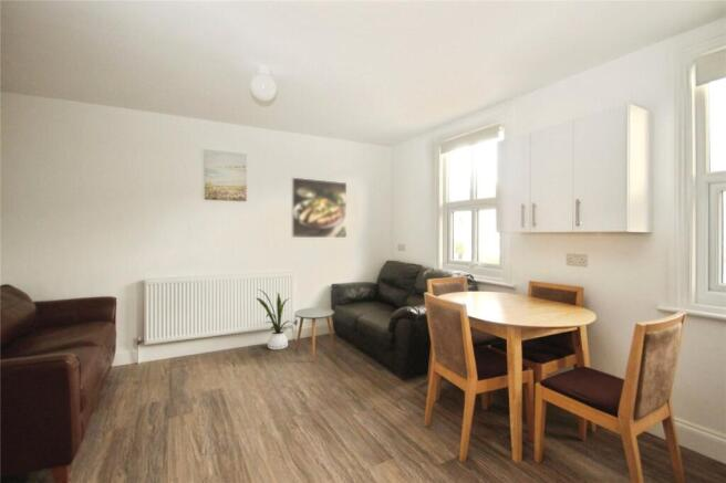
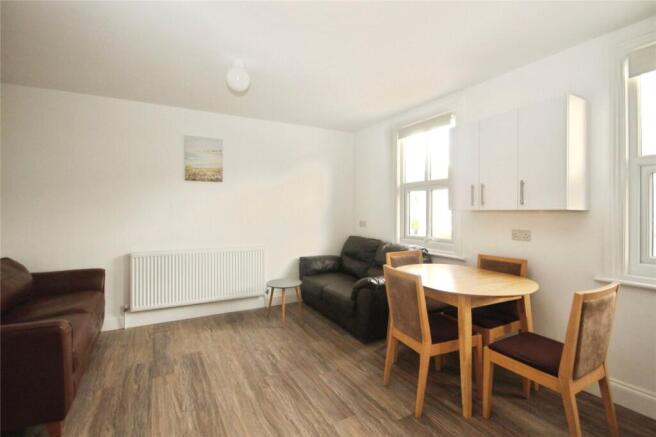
- house plant (274, 317)
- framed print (320, 209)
